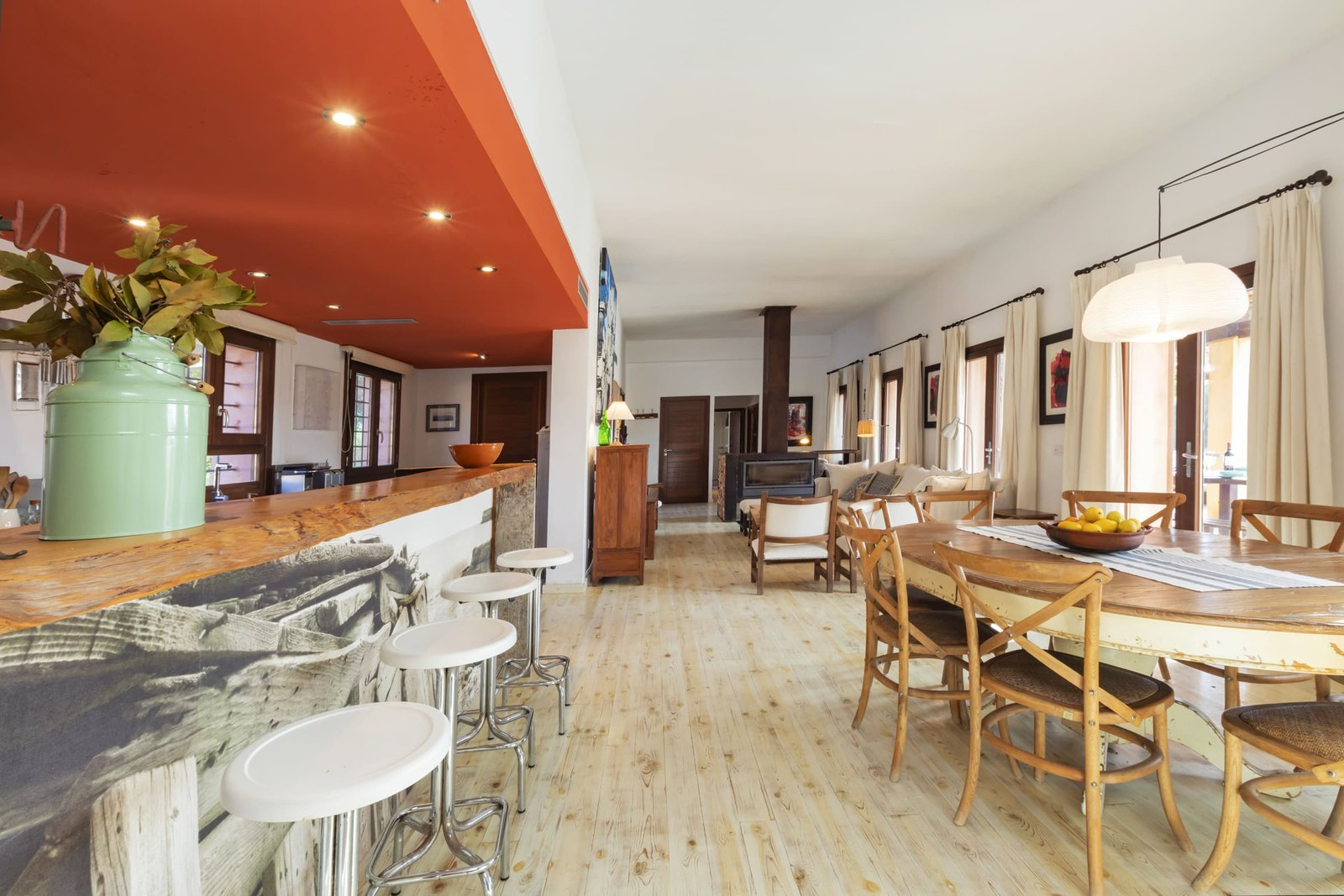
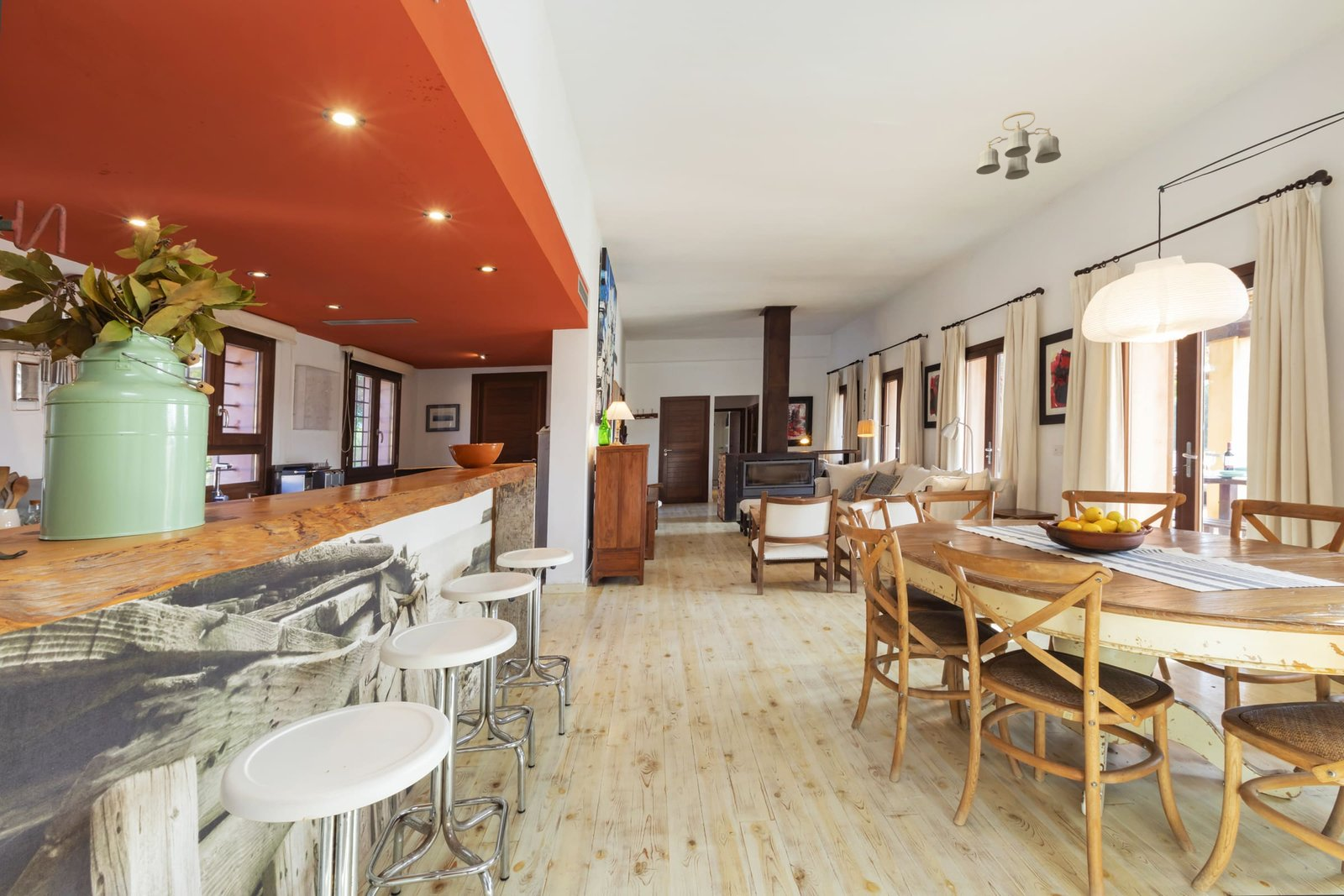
+ ceiling light fixture (1017, 138)
